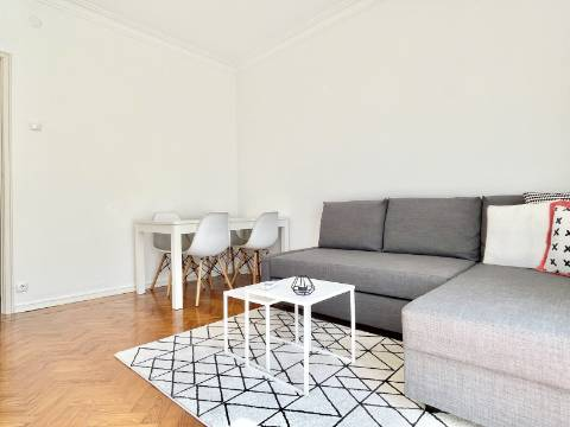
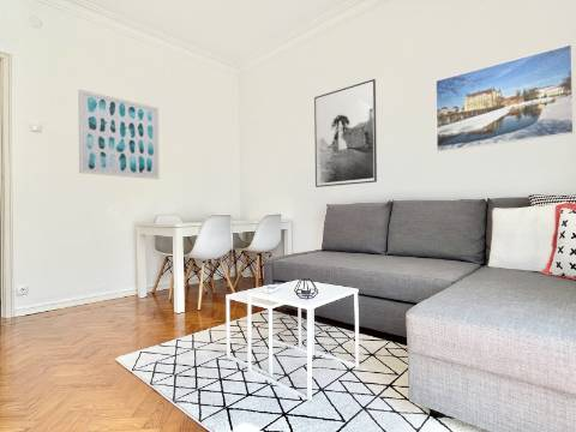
+ wall art (121, 137)
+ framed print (343, 137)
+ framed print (497, 103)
